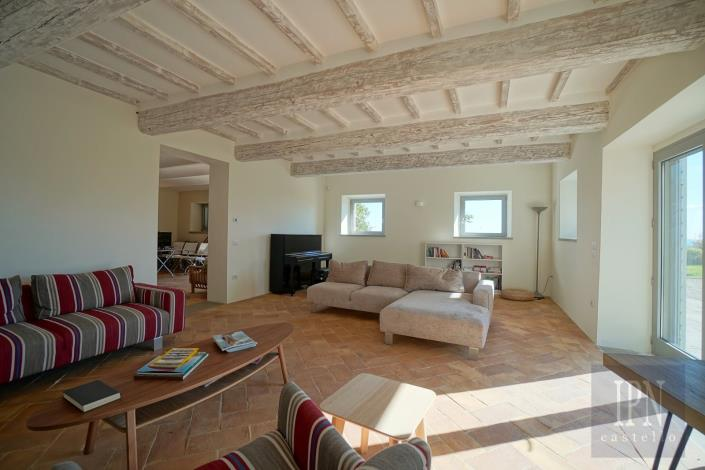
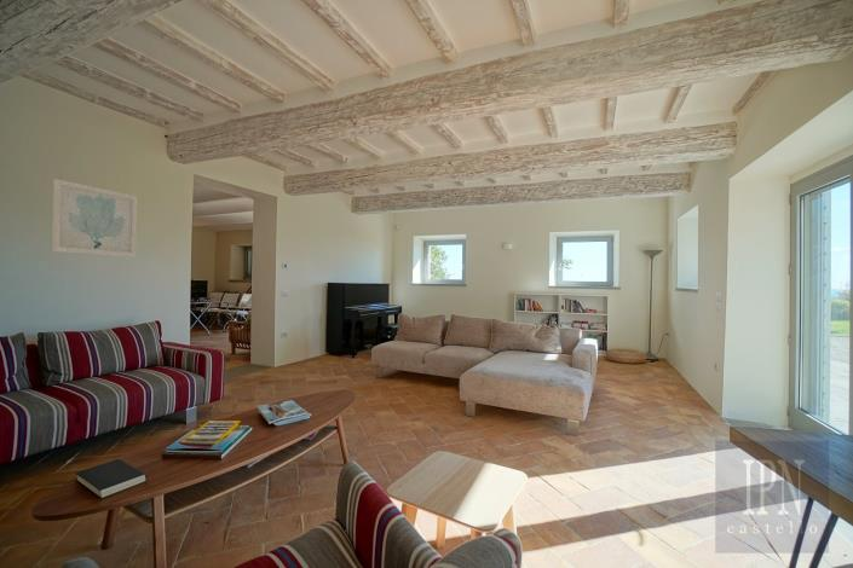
+ wall art (98, 221)
